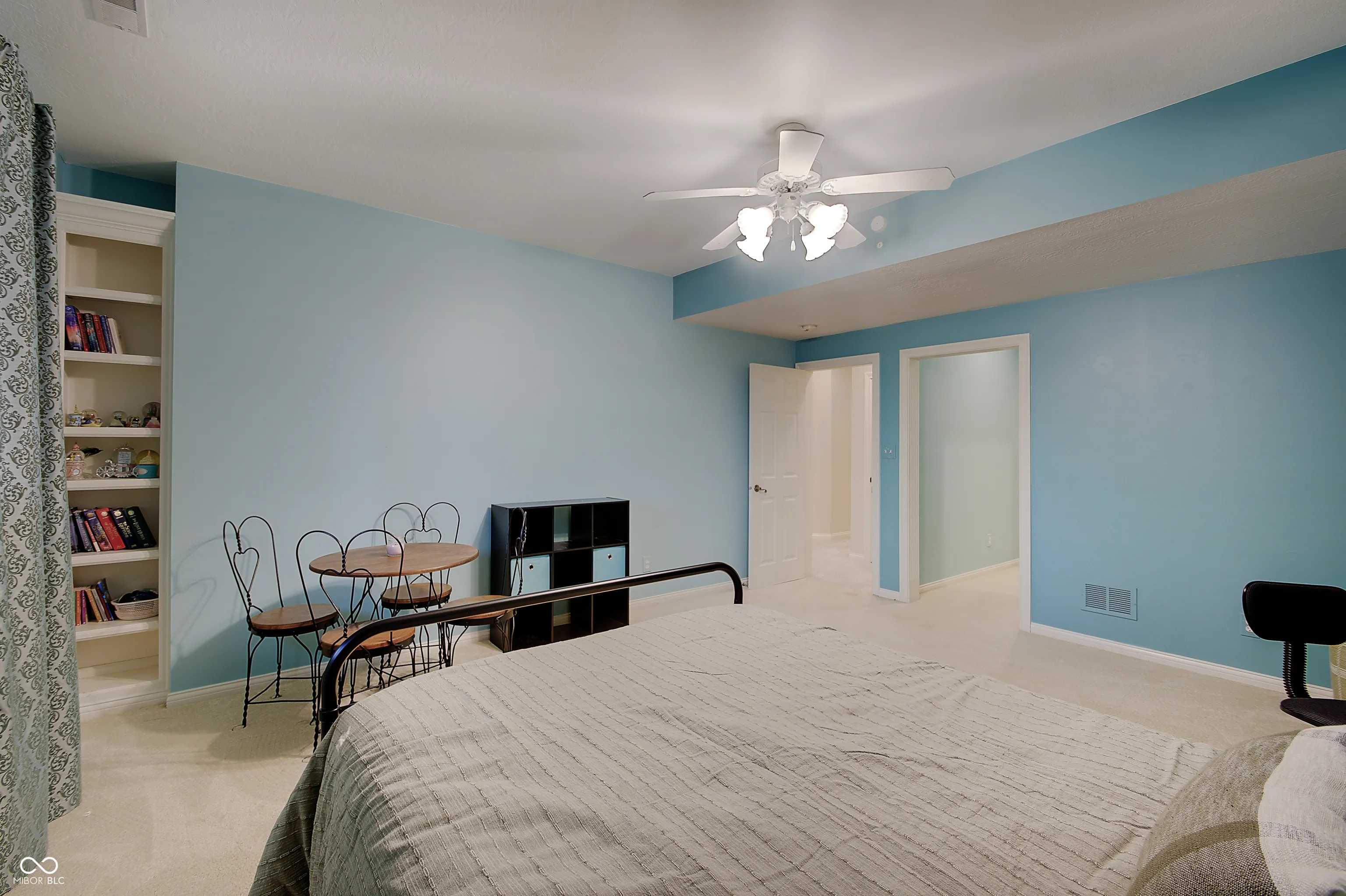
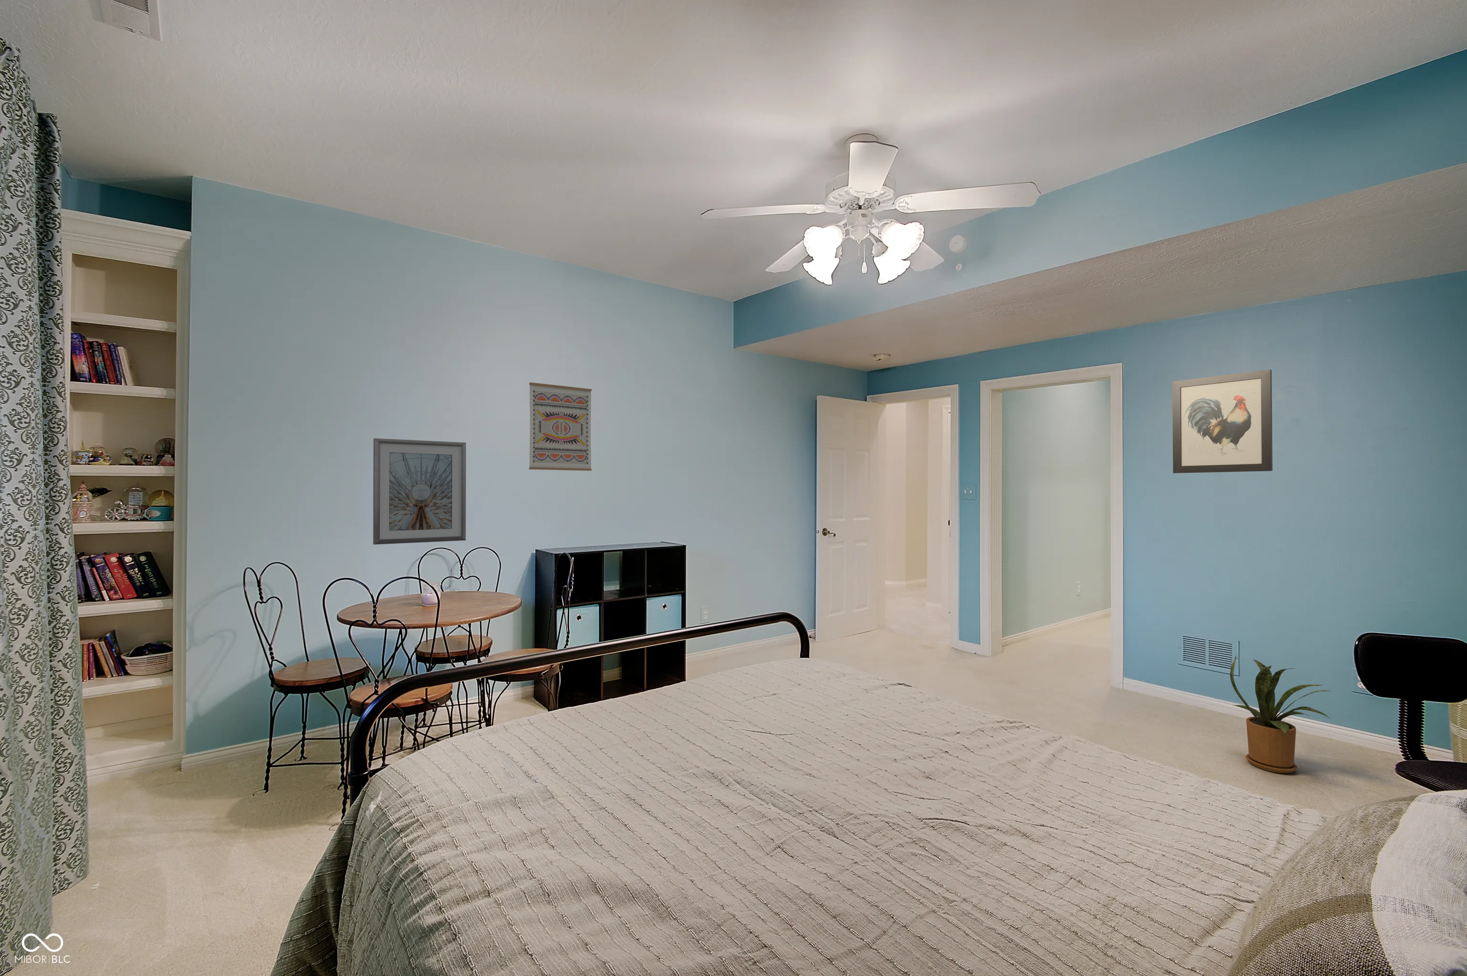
+ wall art (1220, 424)
+ wall art (561, 428)
+ house plant (1280, 713)
+ picture frame (421, 491)
